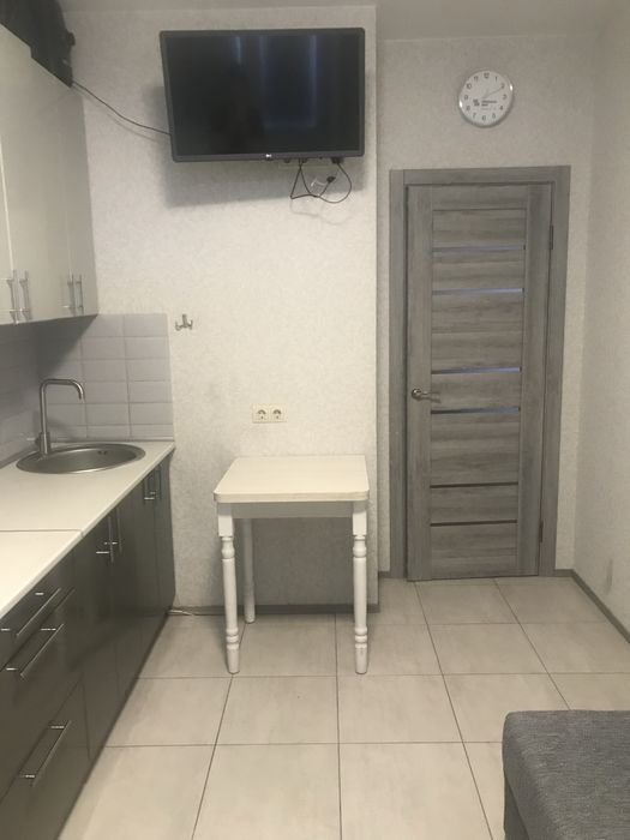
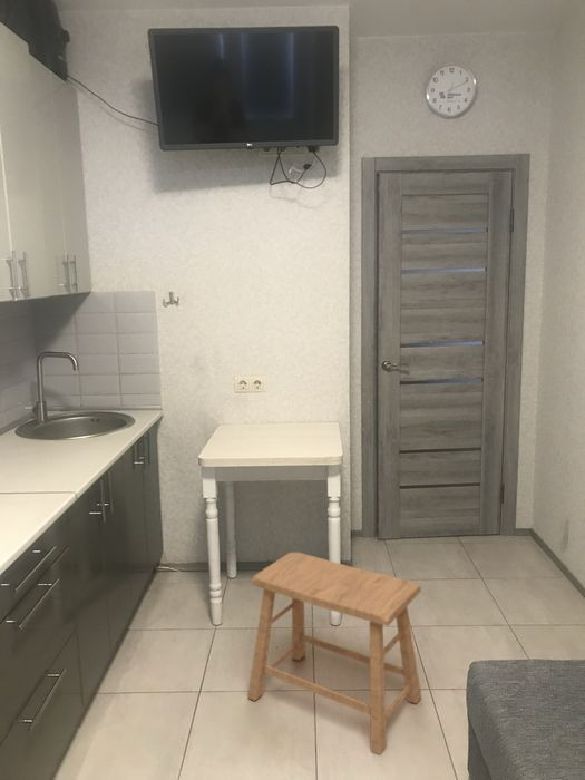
+ stool (332, 644)
